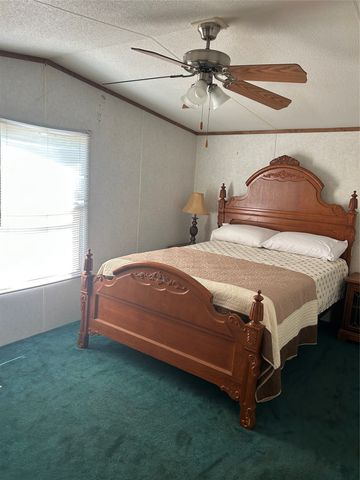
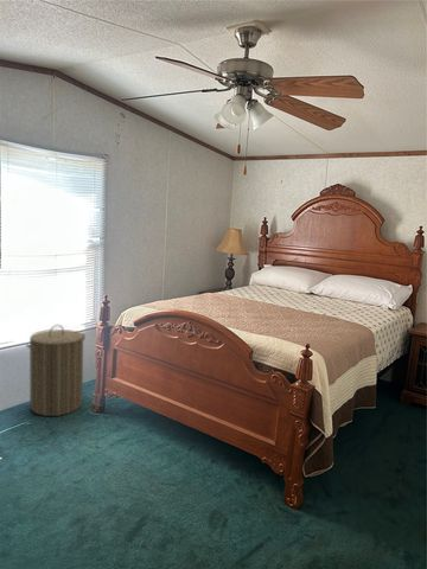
+ laundry hamper (57, 365)
